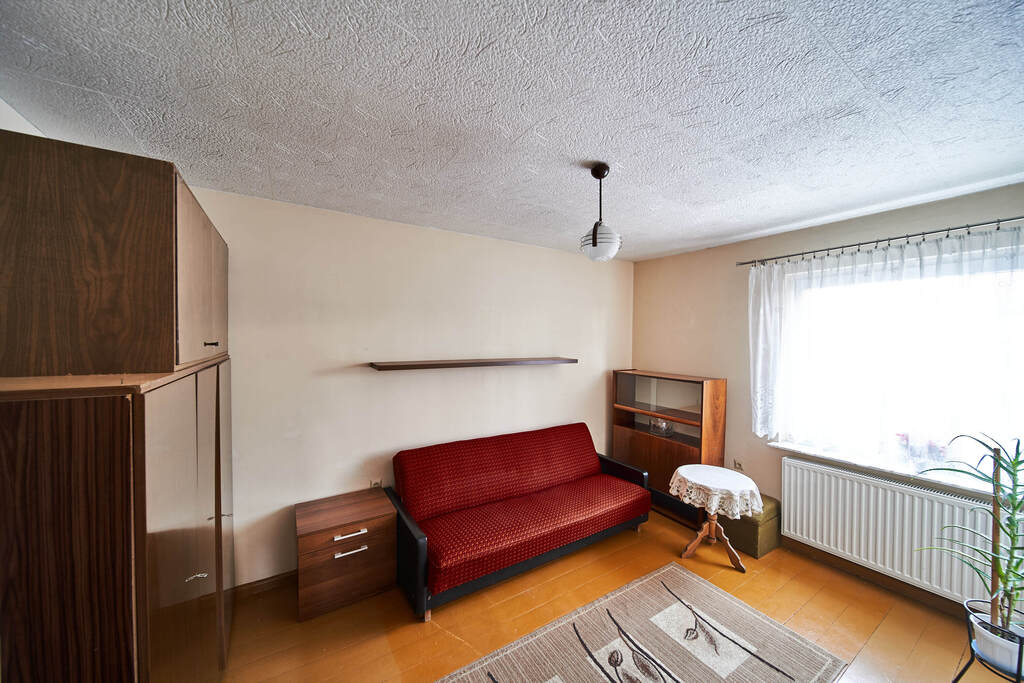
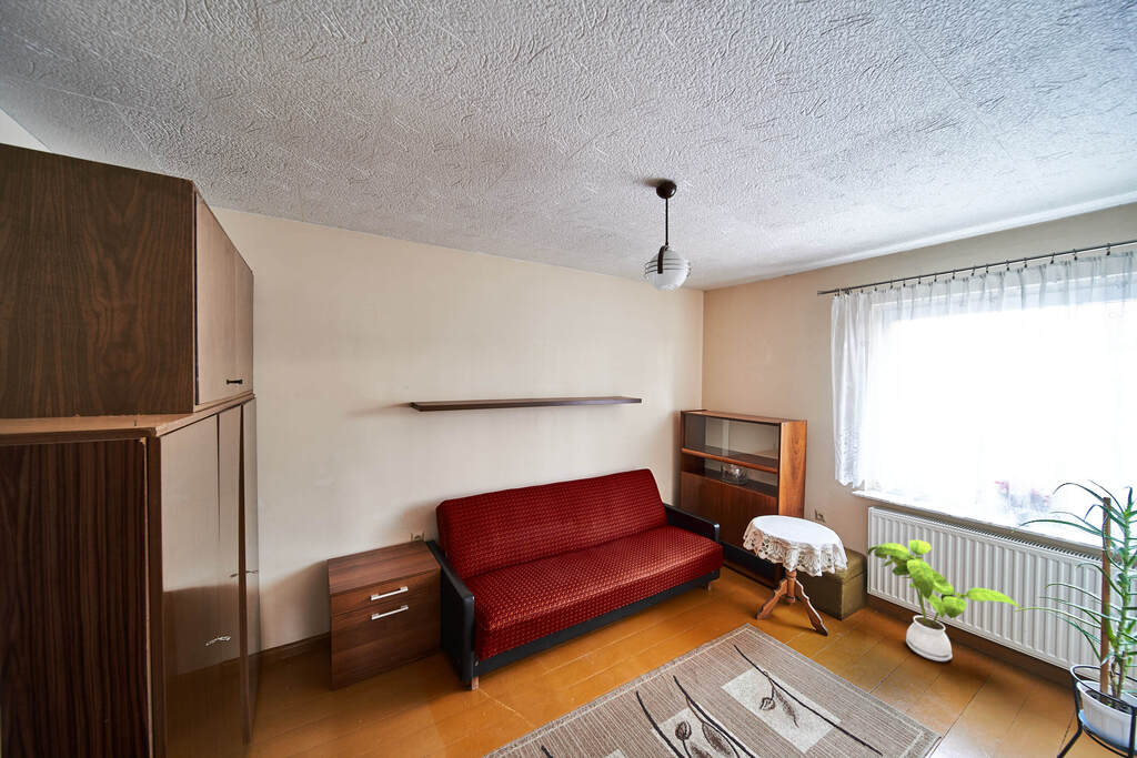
+ house plant (928, 600)
